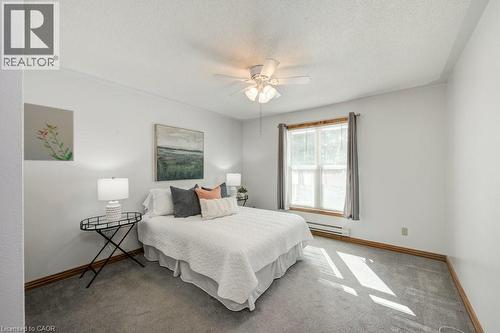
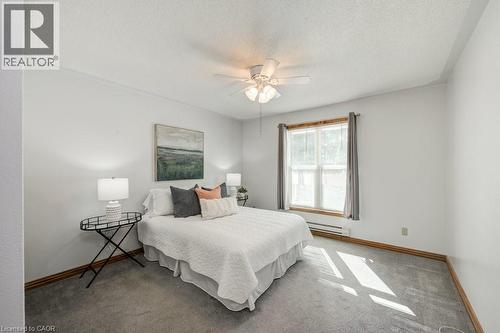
- wall art (50, 133)
